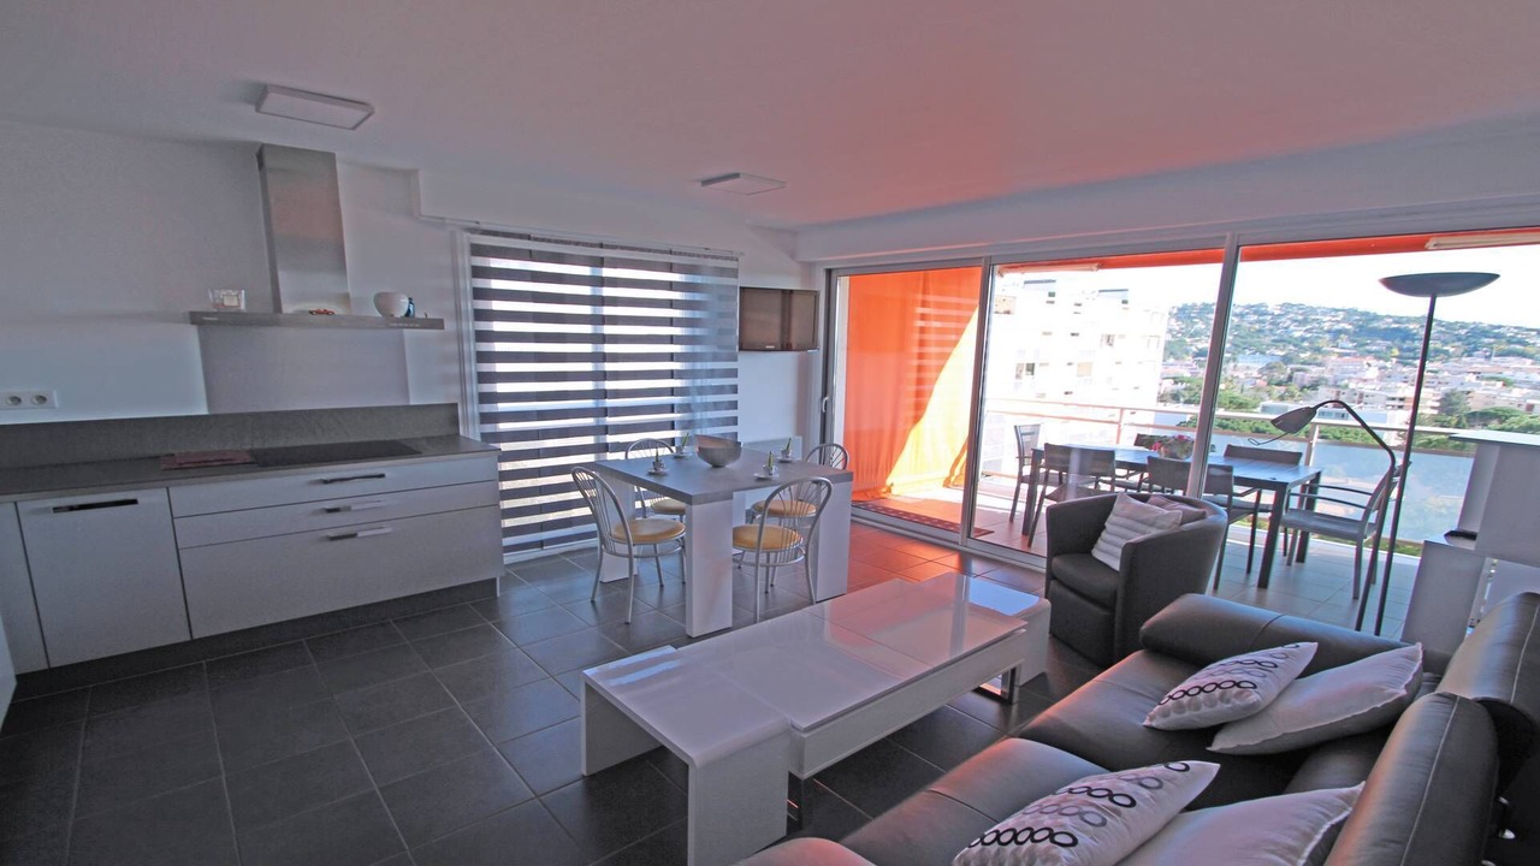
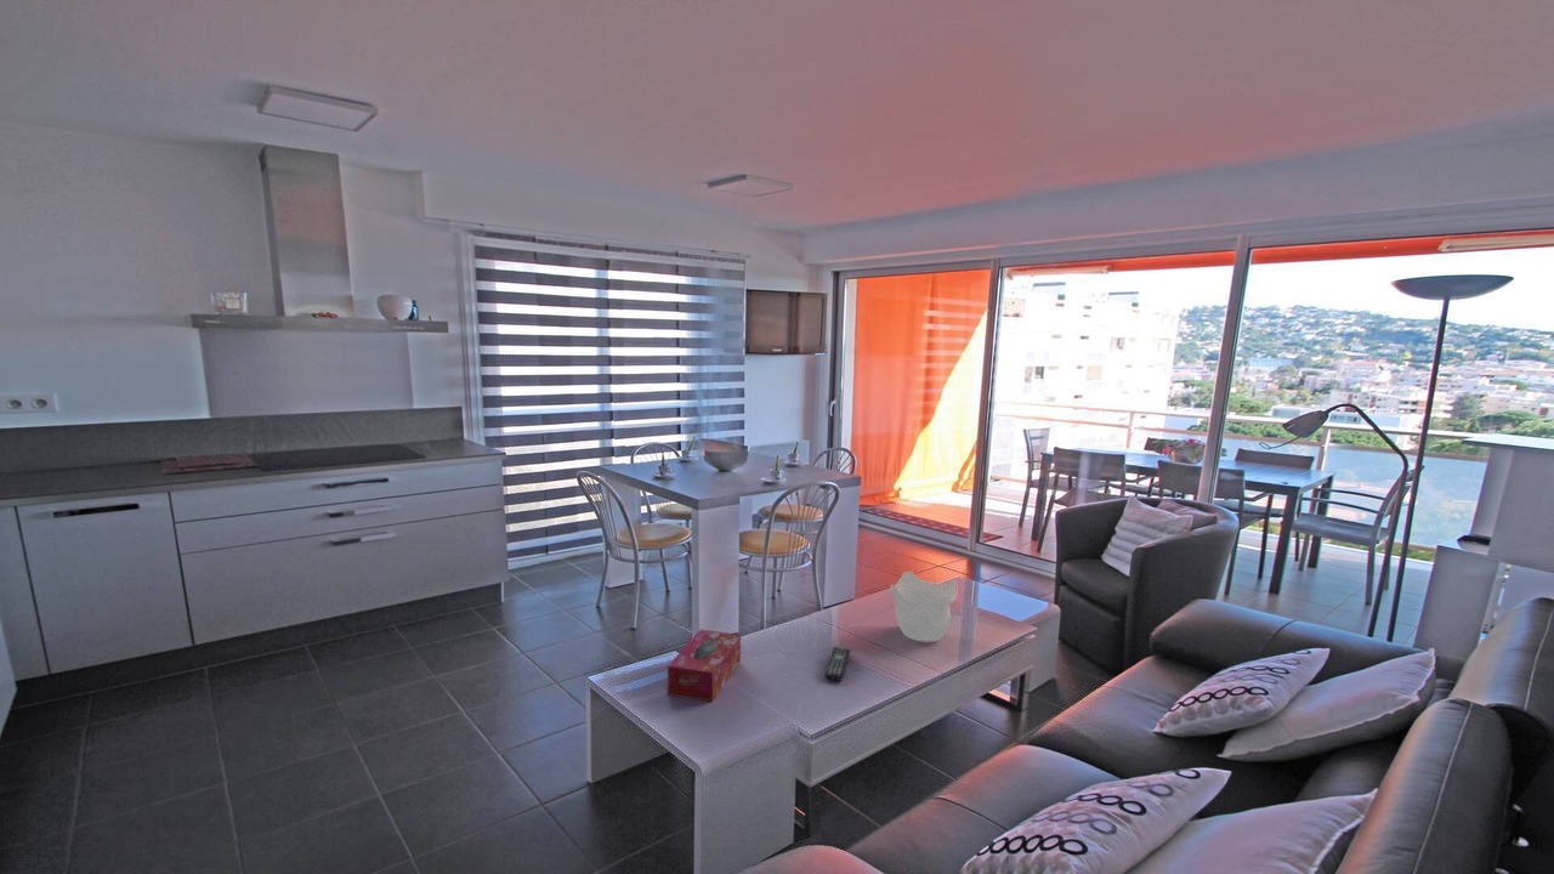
+ decorative bowl (923, 607)
+ remote control (838, 662)
+ tissue box (705, 663)
